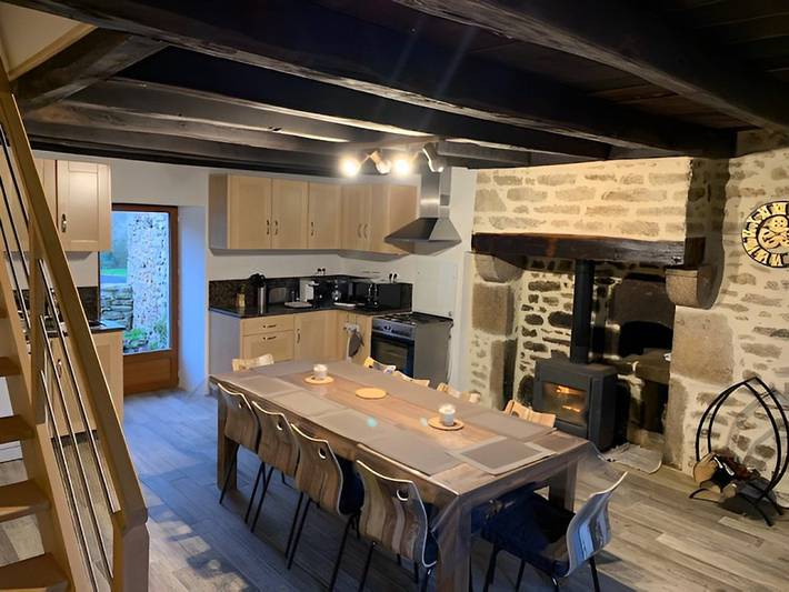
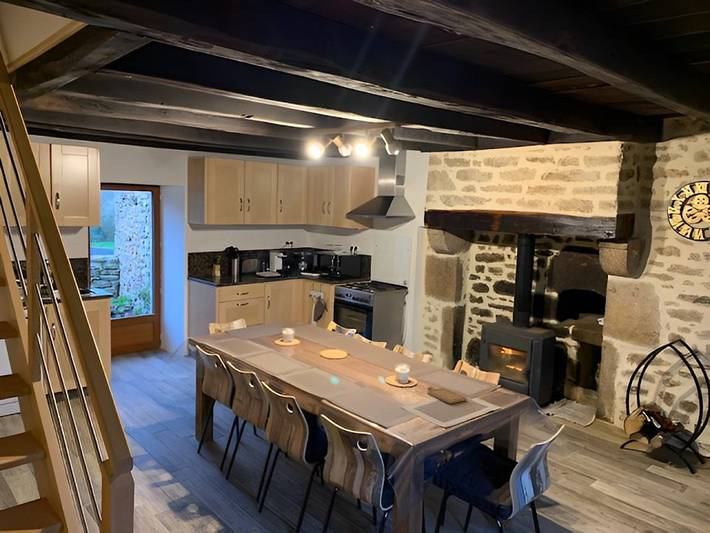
+ chopping board (443, 394)
